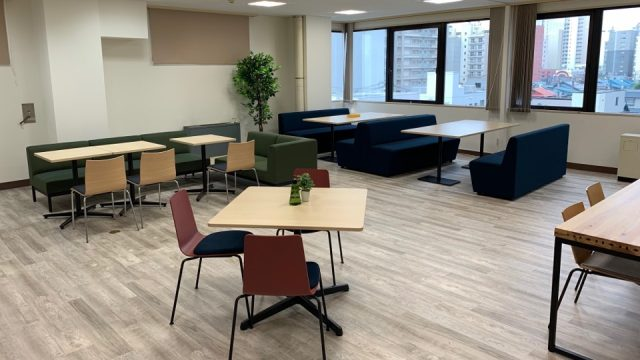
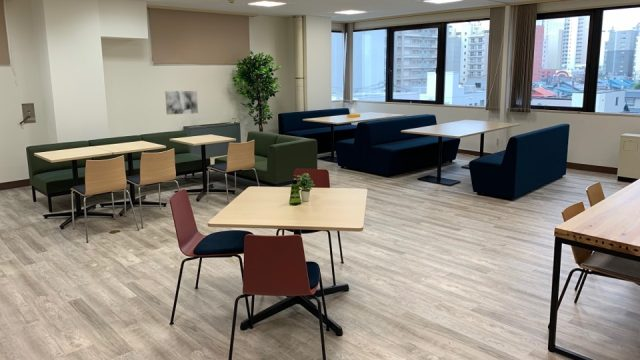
+ wall art (182, 102)
